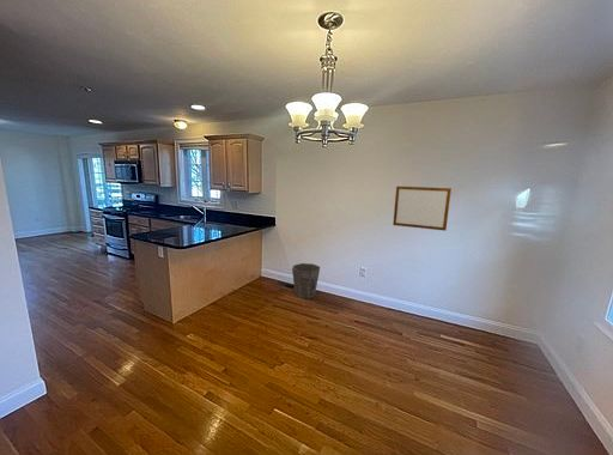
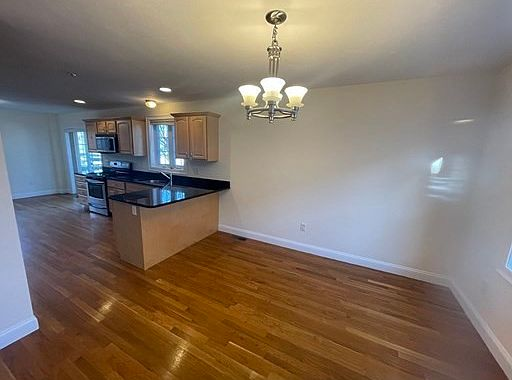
- waste bin (305, 280)
- writing board (420, 207)
